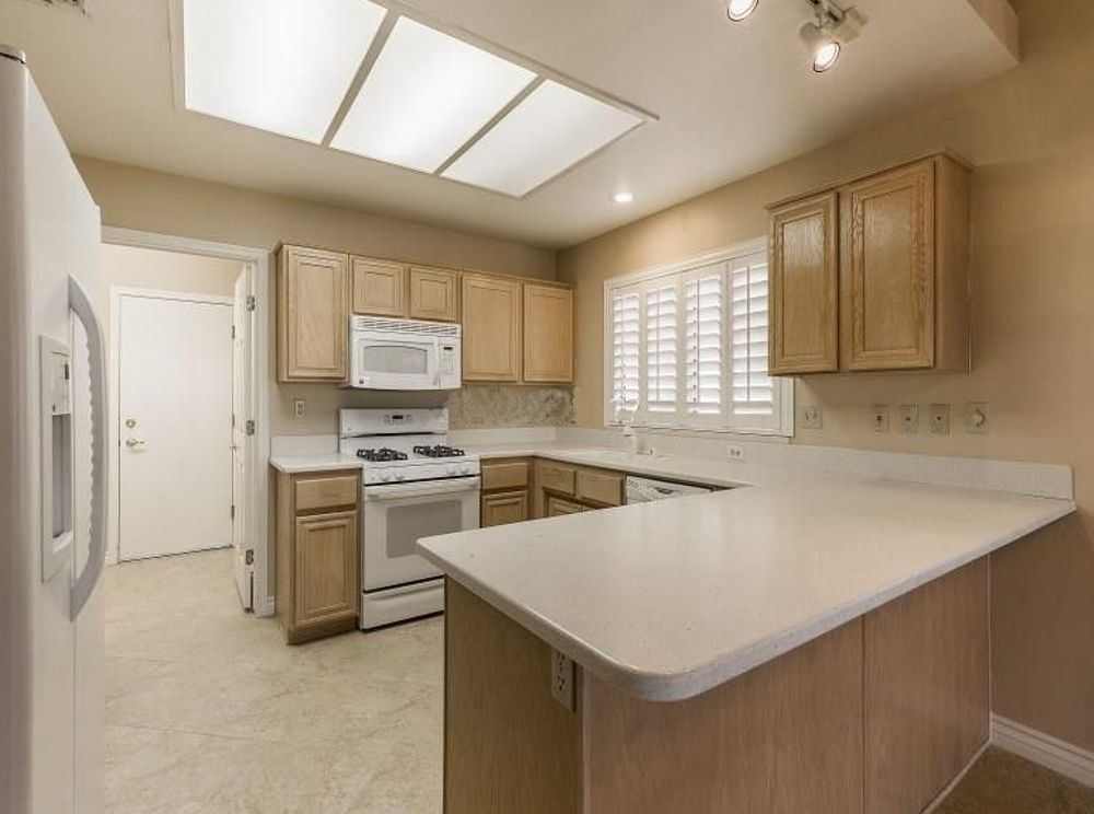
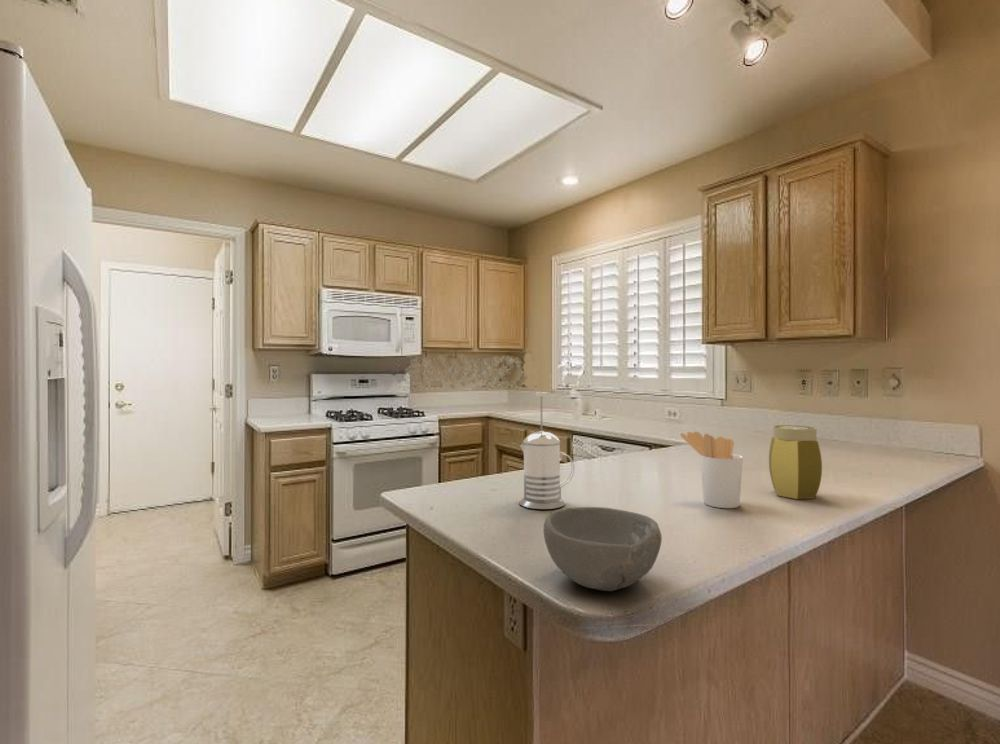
+ bowl (601, 550)
+ jar (794, 460)
+ utensil holder (711, 466)
+ french press (546, 447)
